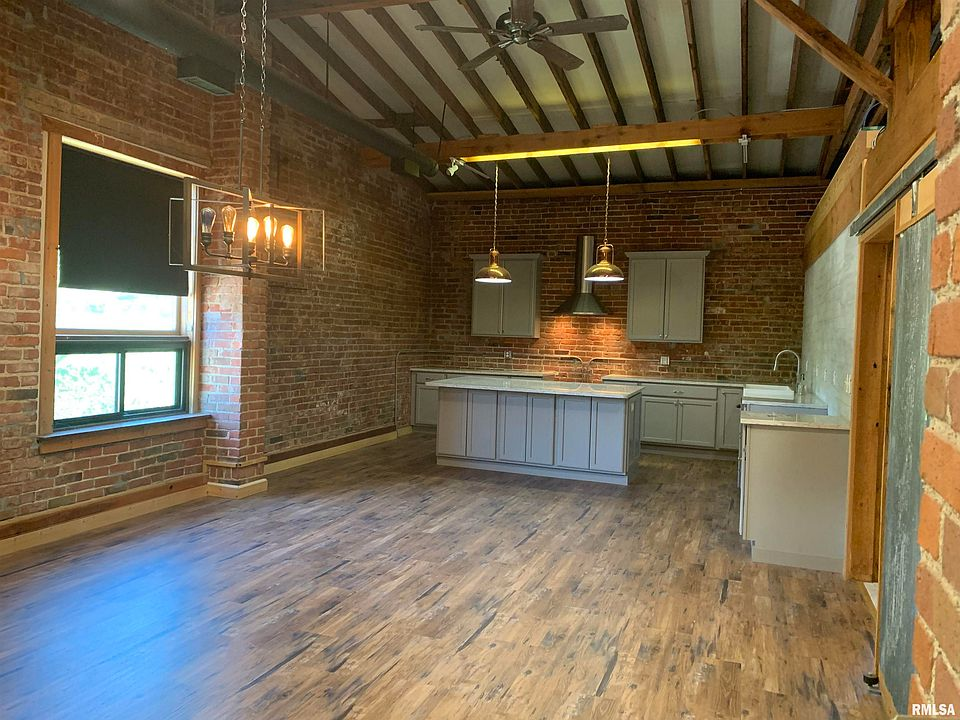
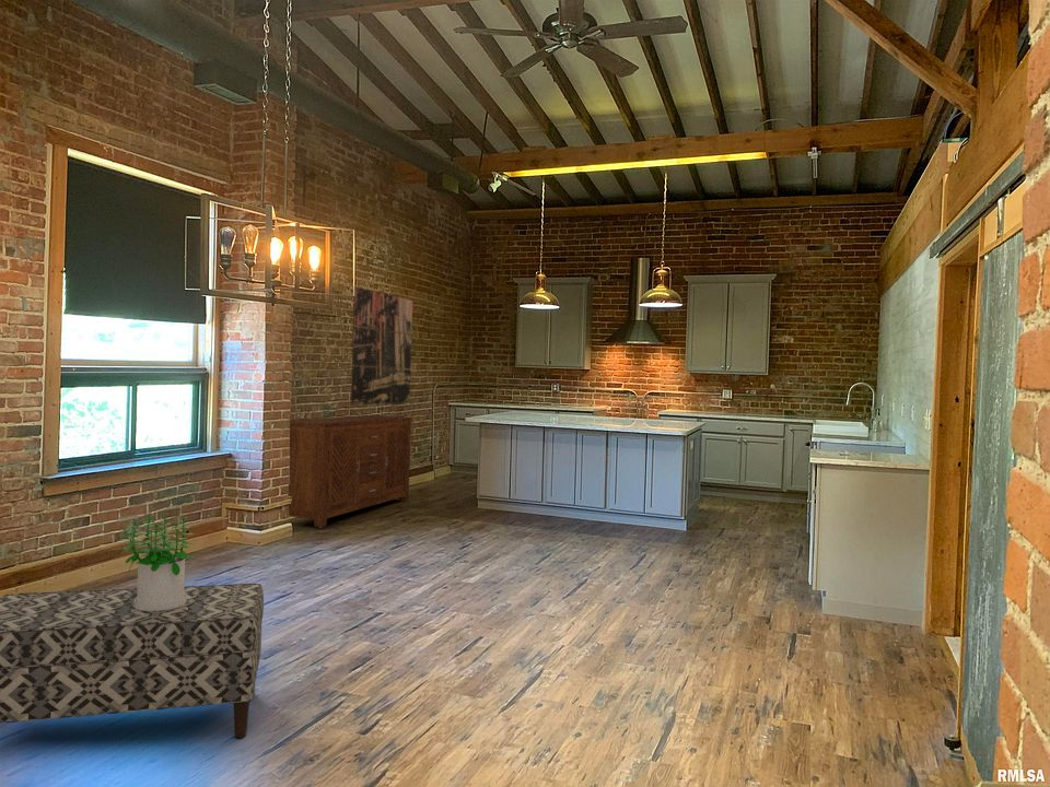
+ sideboard (350, 465)
+ potted plant (156, 561)
+ wall art (384, 349)
+ bench (122, 665)
